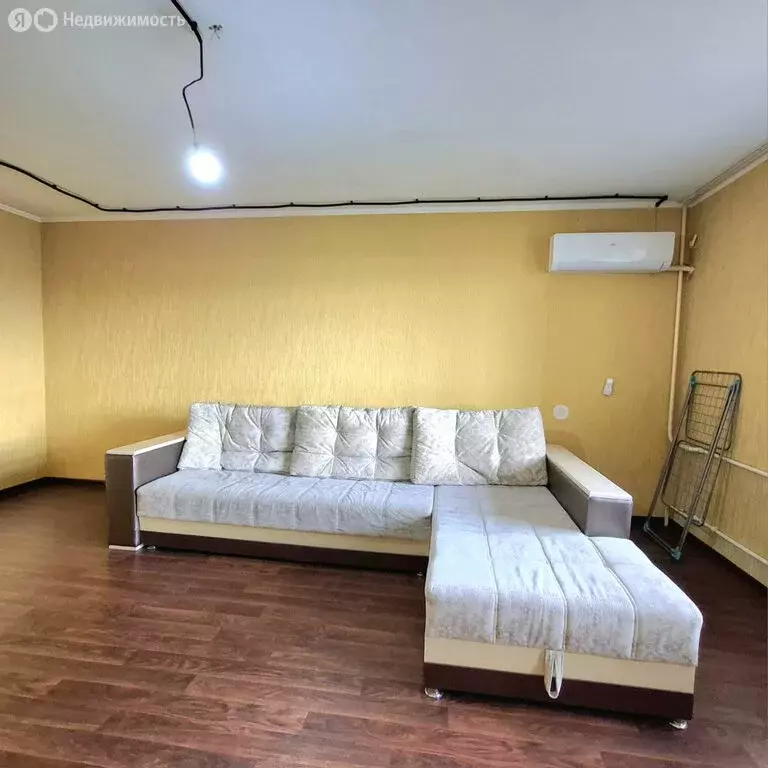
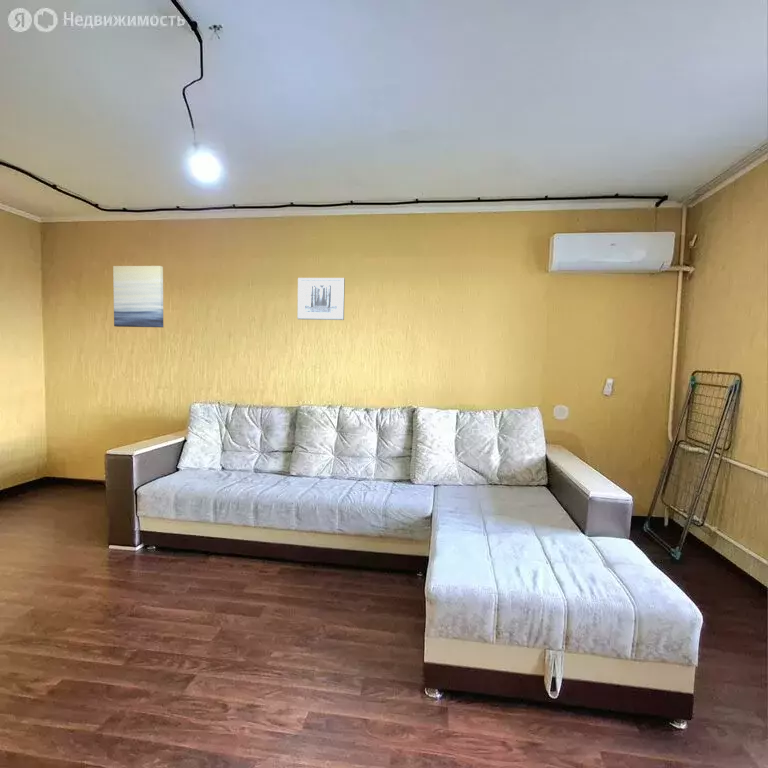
+ wall art (138, 296)
+ wall art (320, 298)
